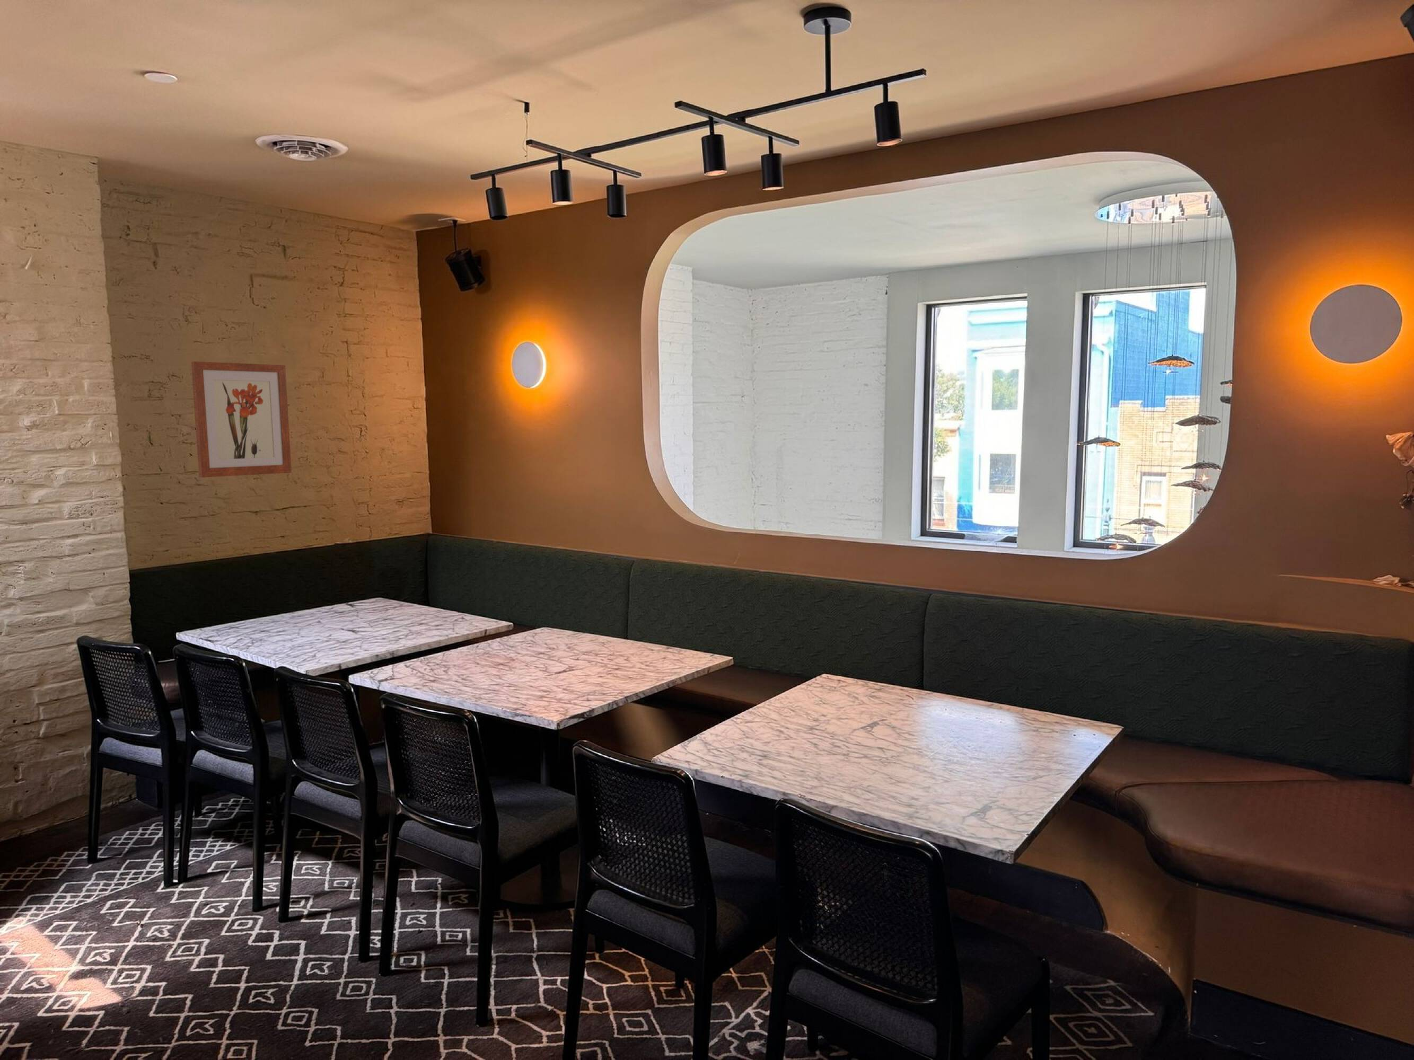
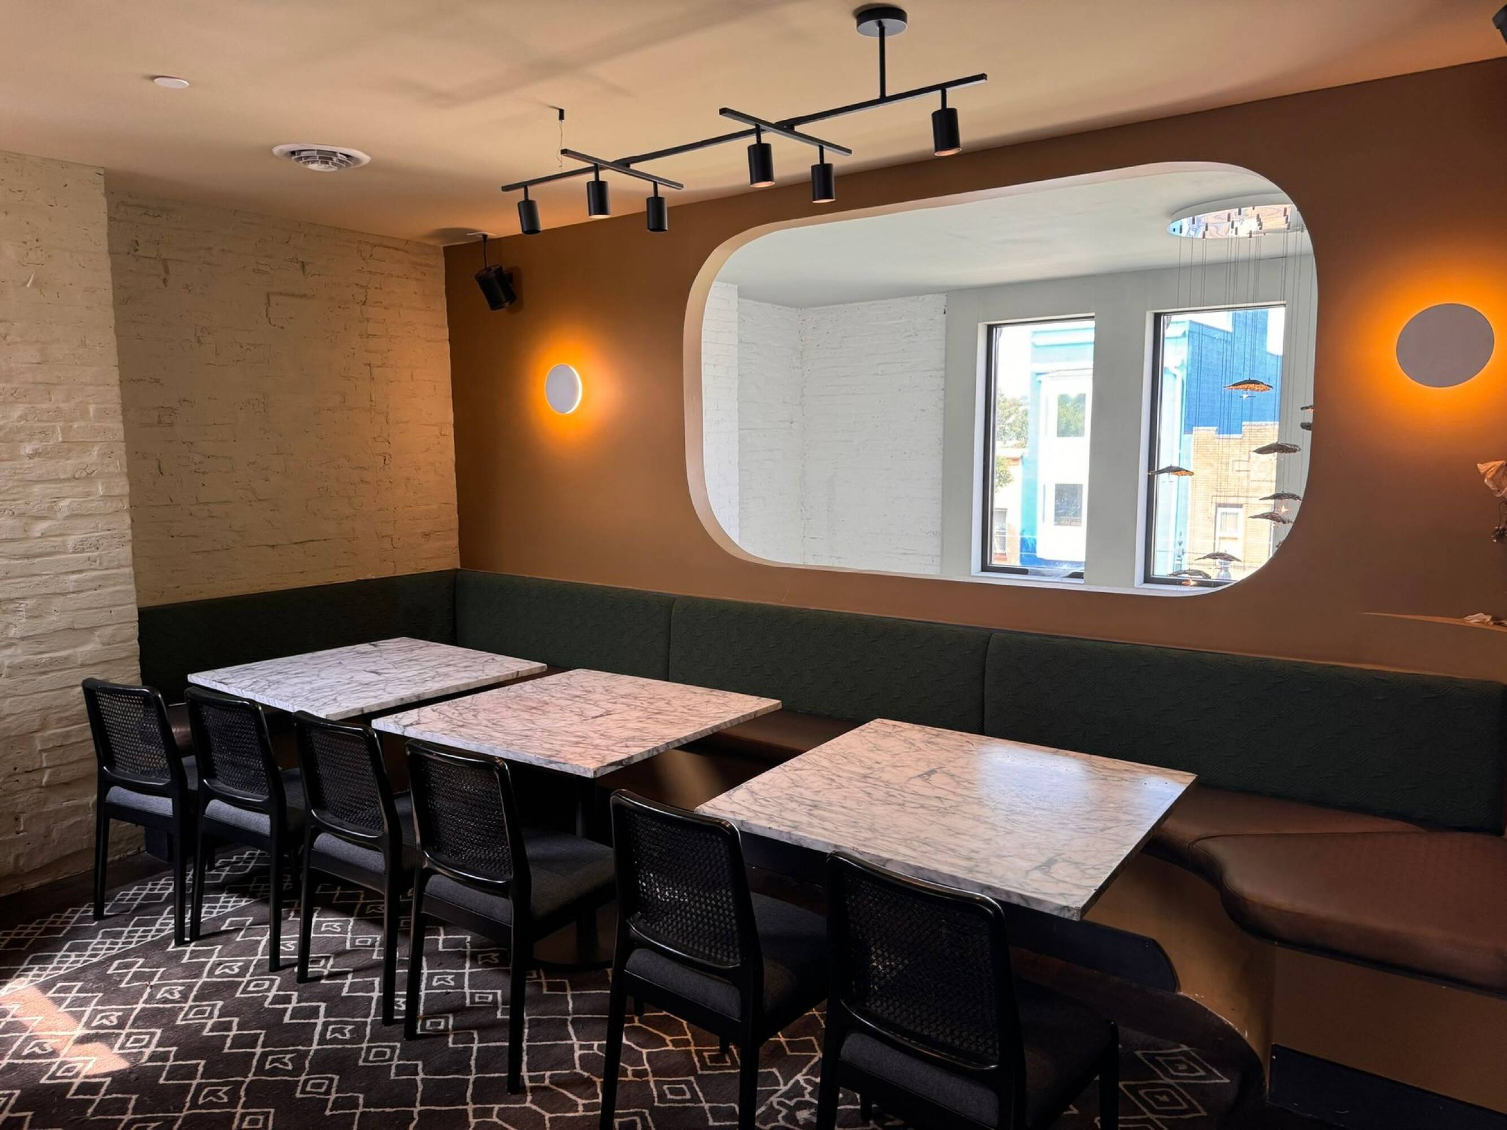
- wall art (244, 420)
